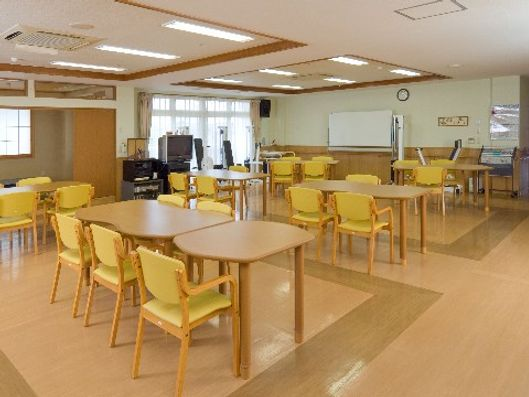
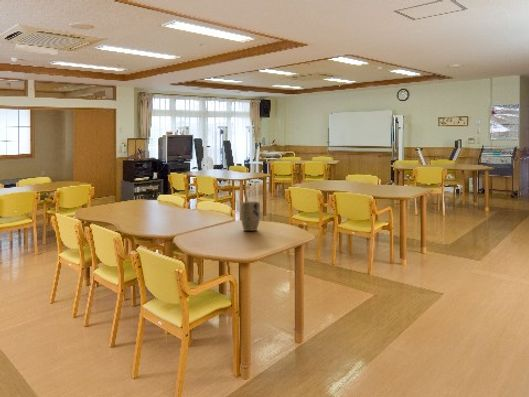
+ plant pot (250, 216)
